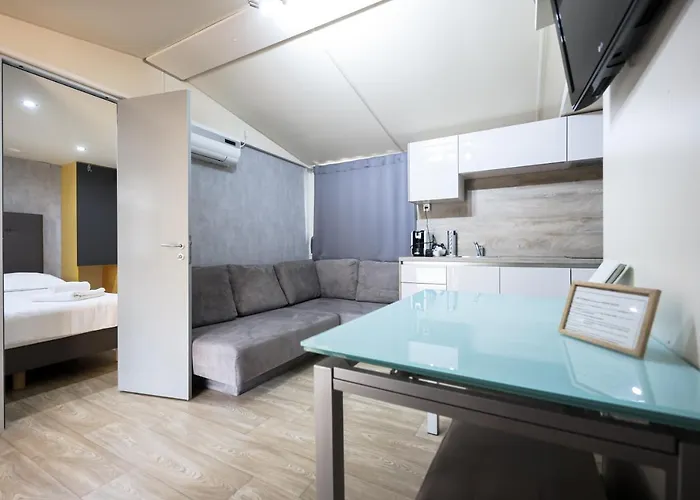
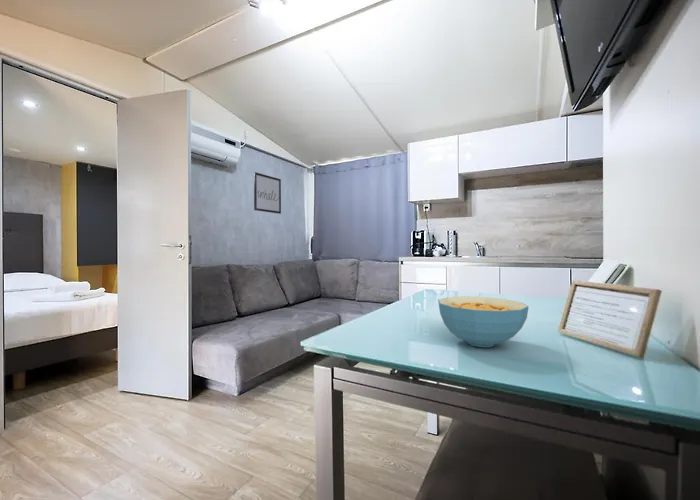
+ wall art (268, 194)
+ cereal bowl (480, 323)
